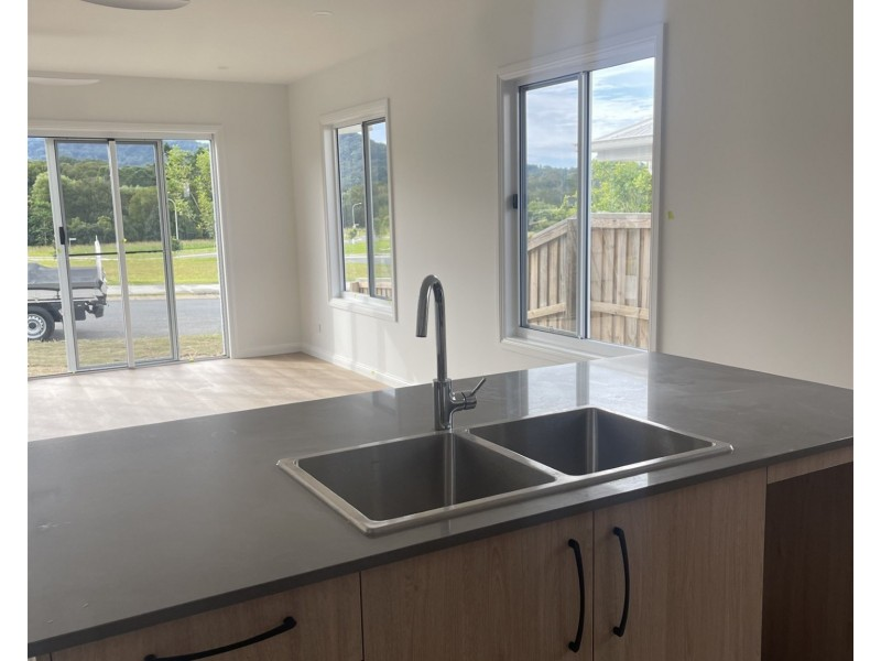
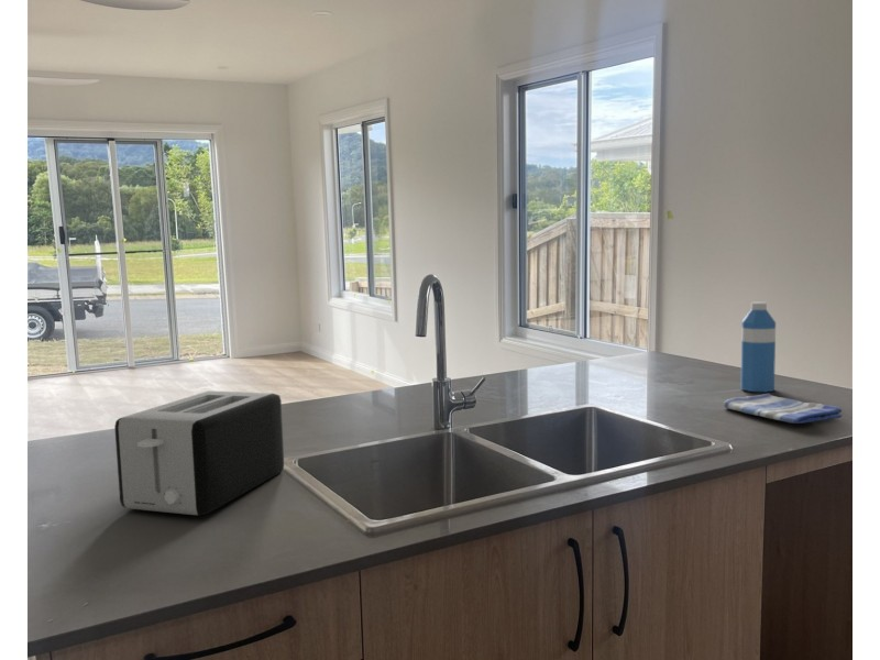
+ toaster (206, 447)
+ water bottle (758, 345)
+ dish towel (780, 407)
